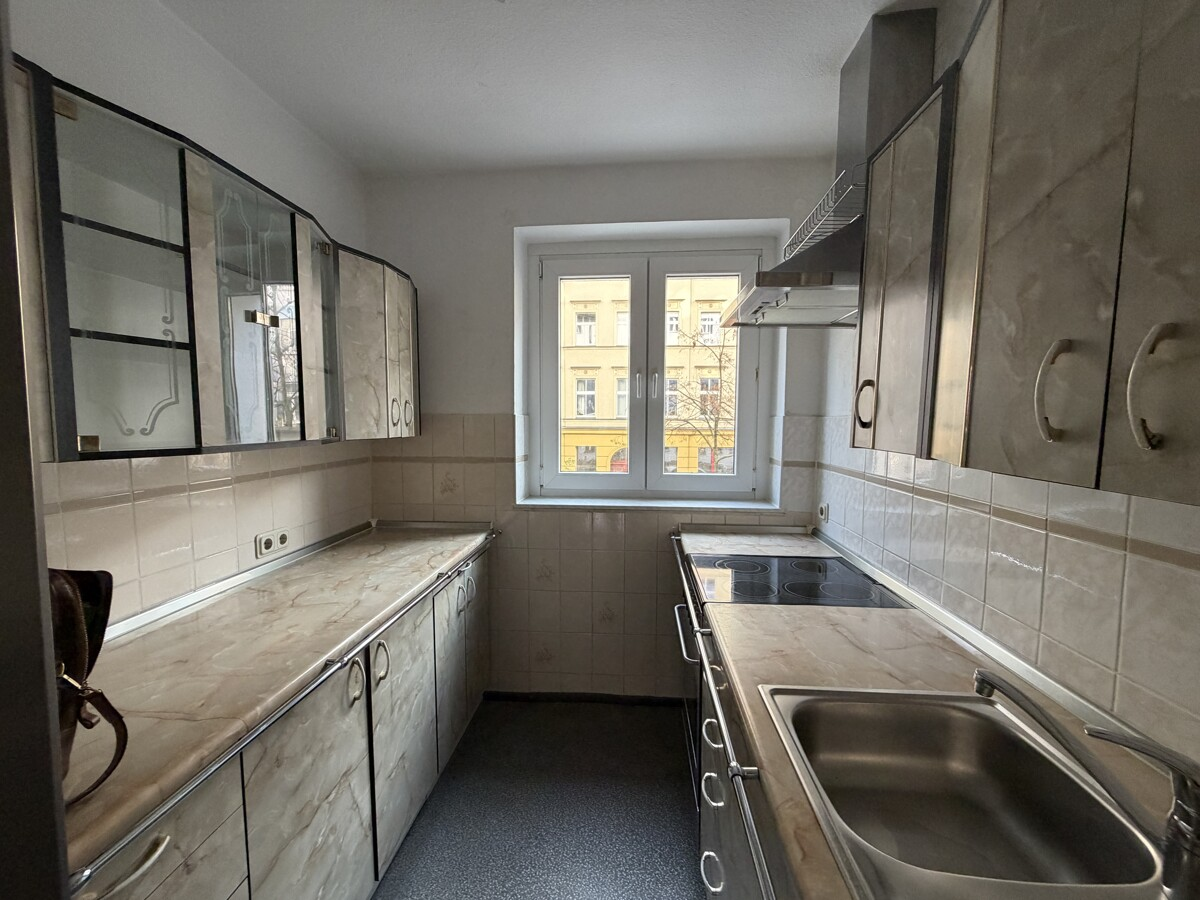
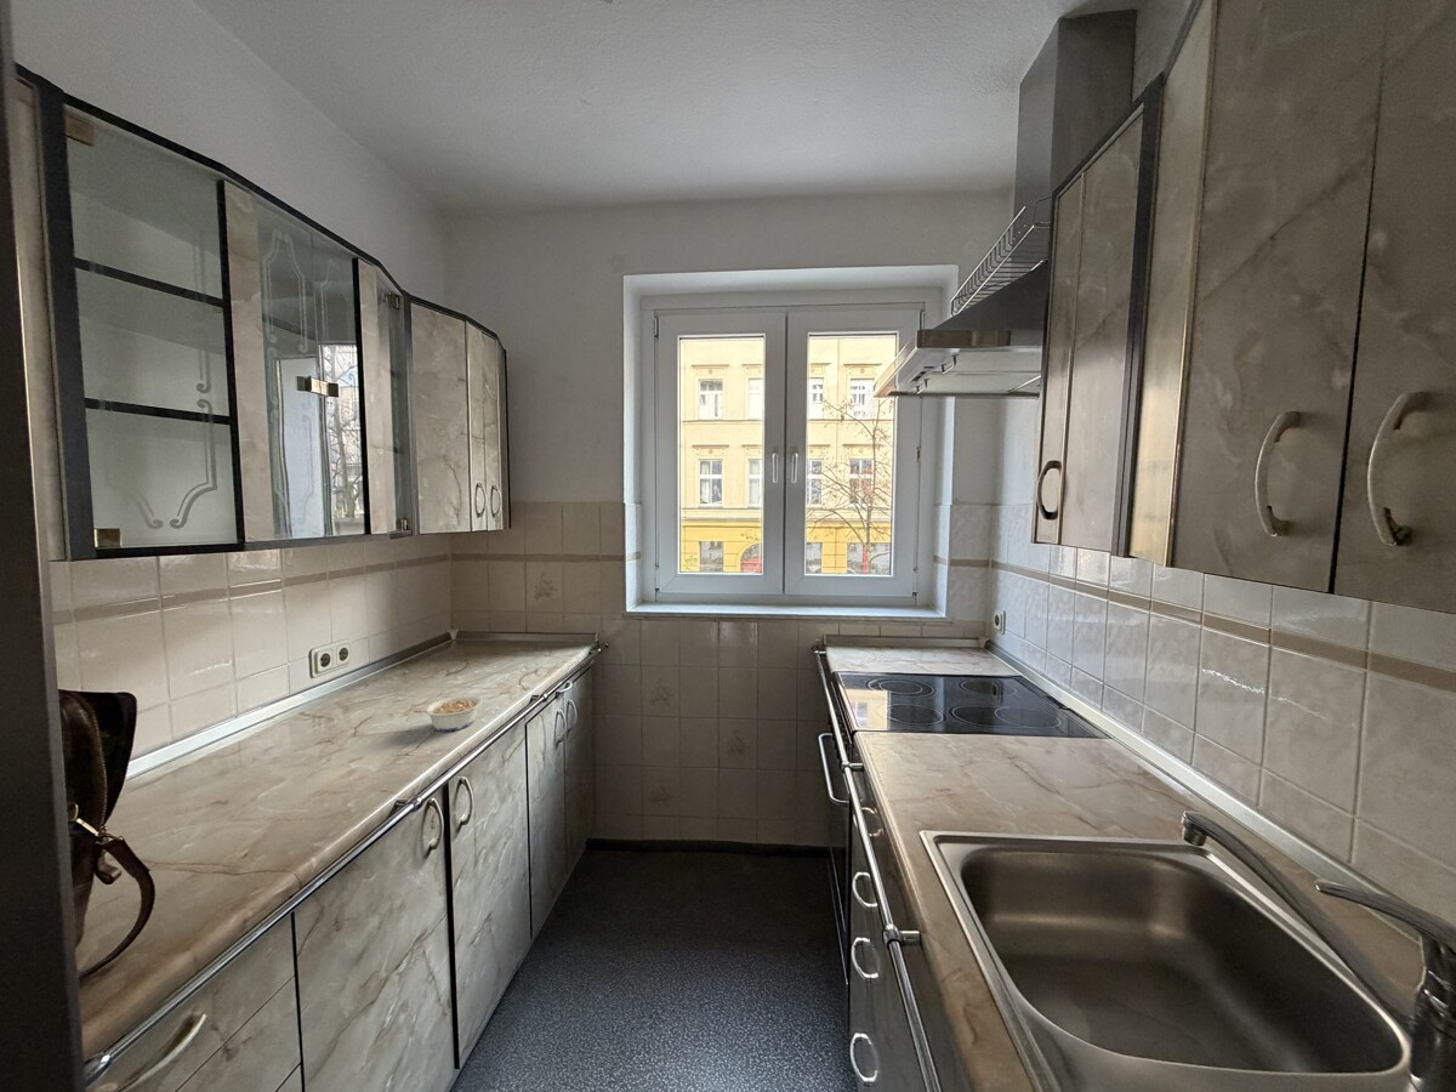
+ legume (453, 712)
